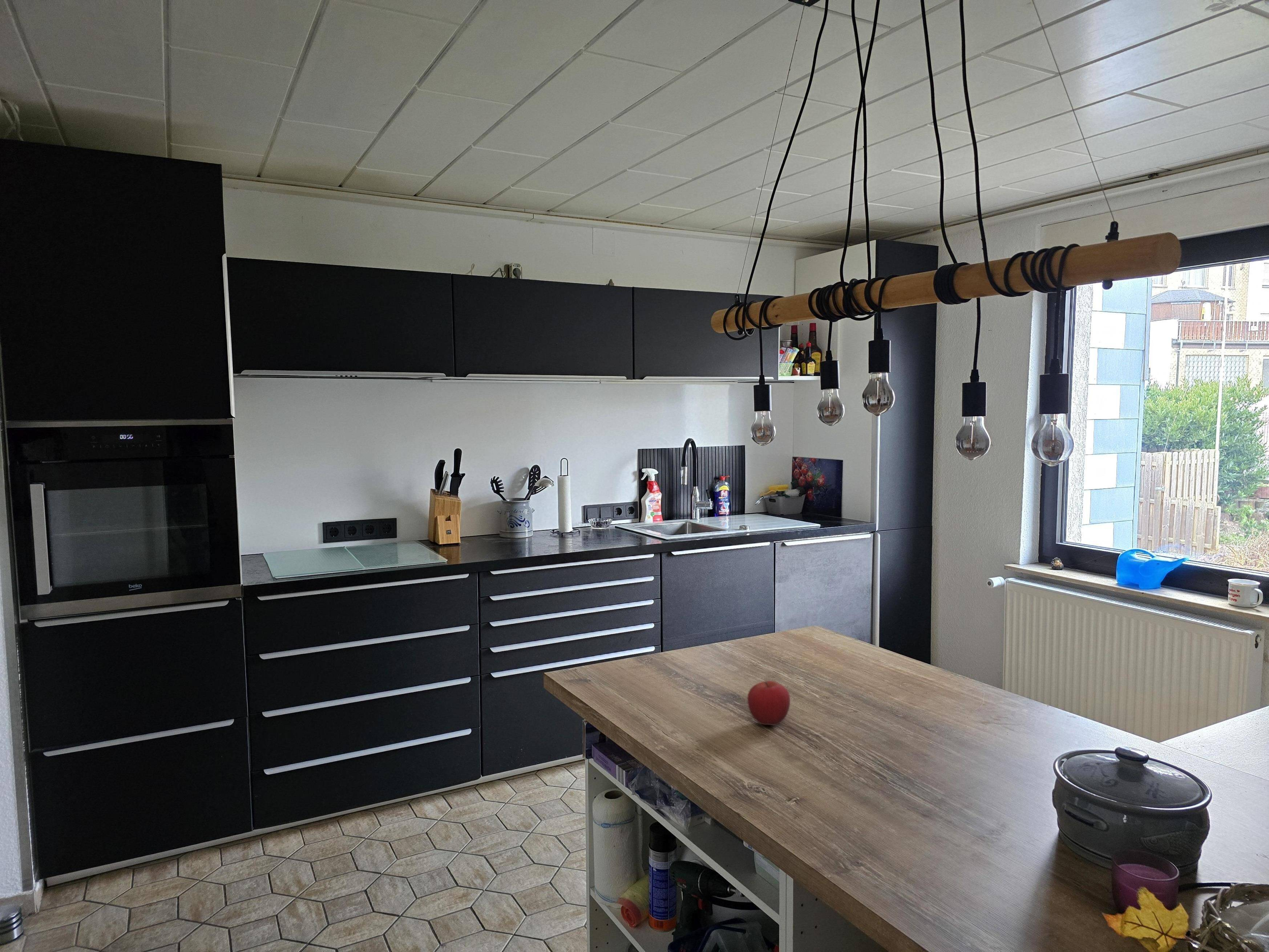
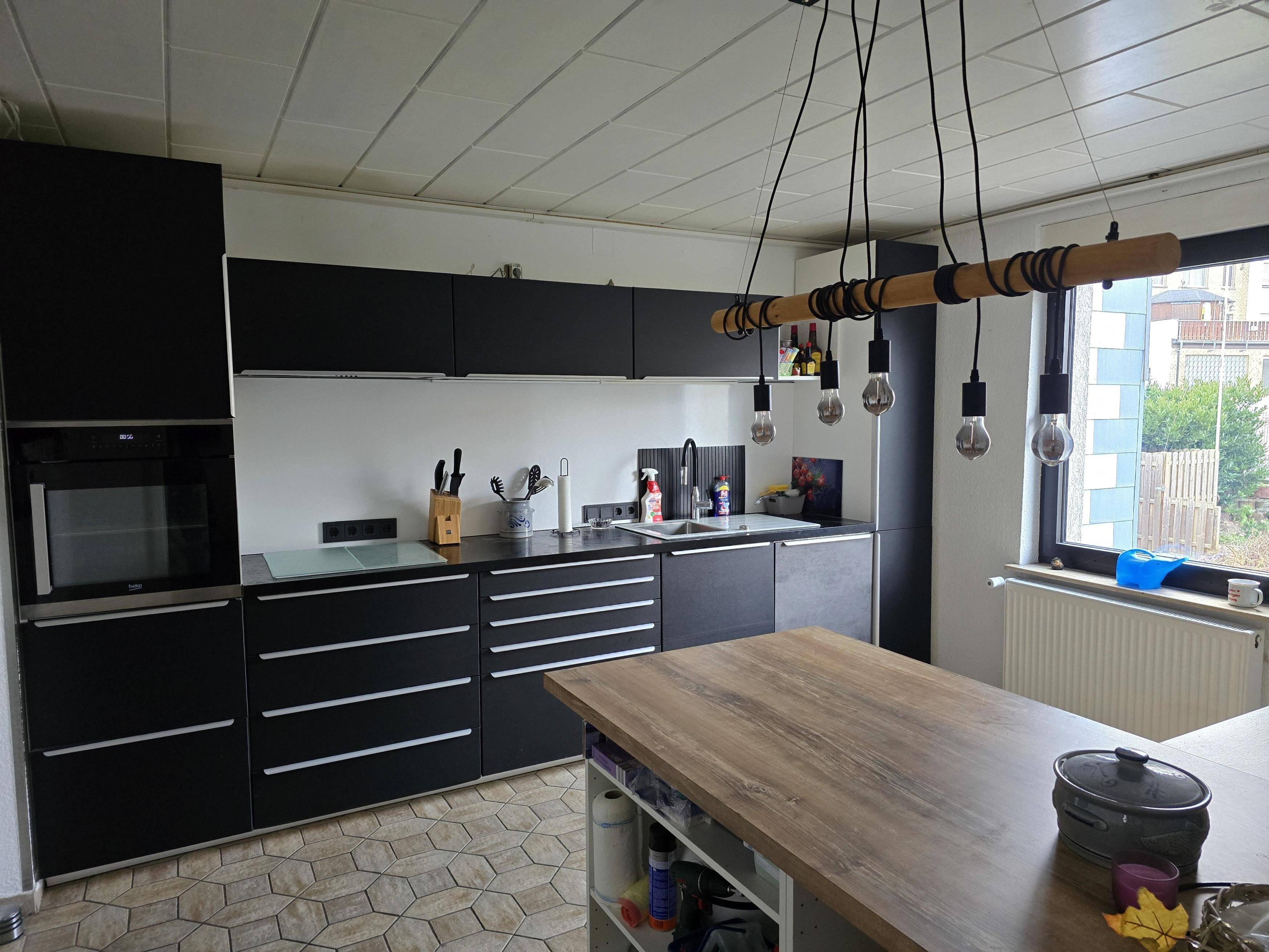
- fruit (769, 701)
